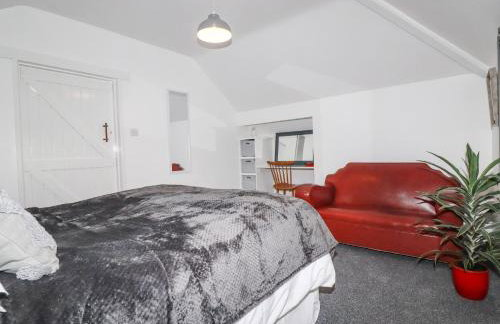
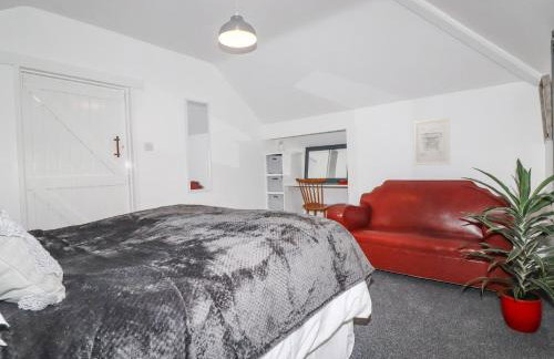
+ wall art (431, 142)
